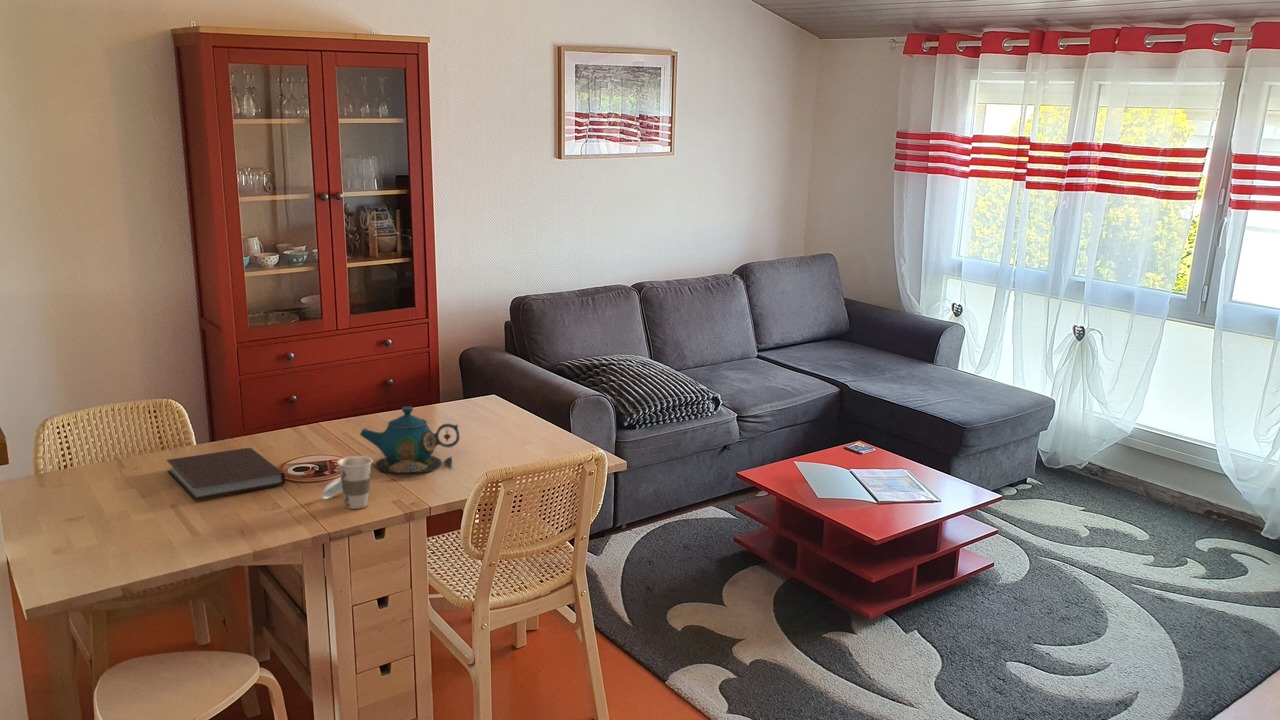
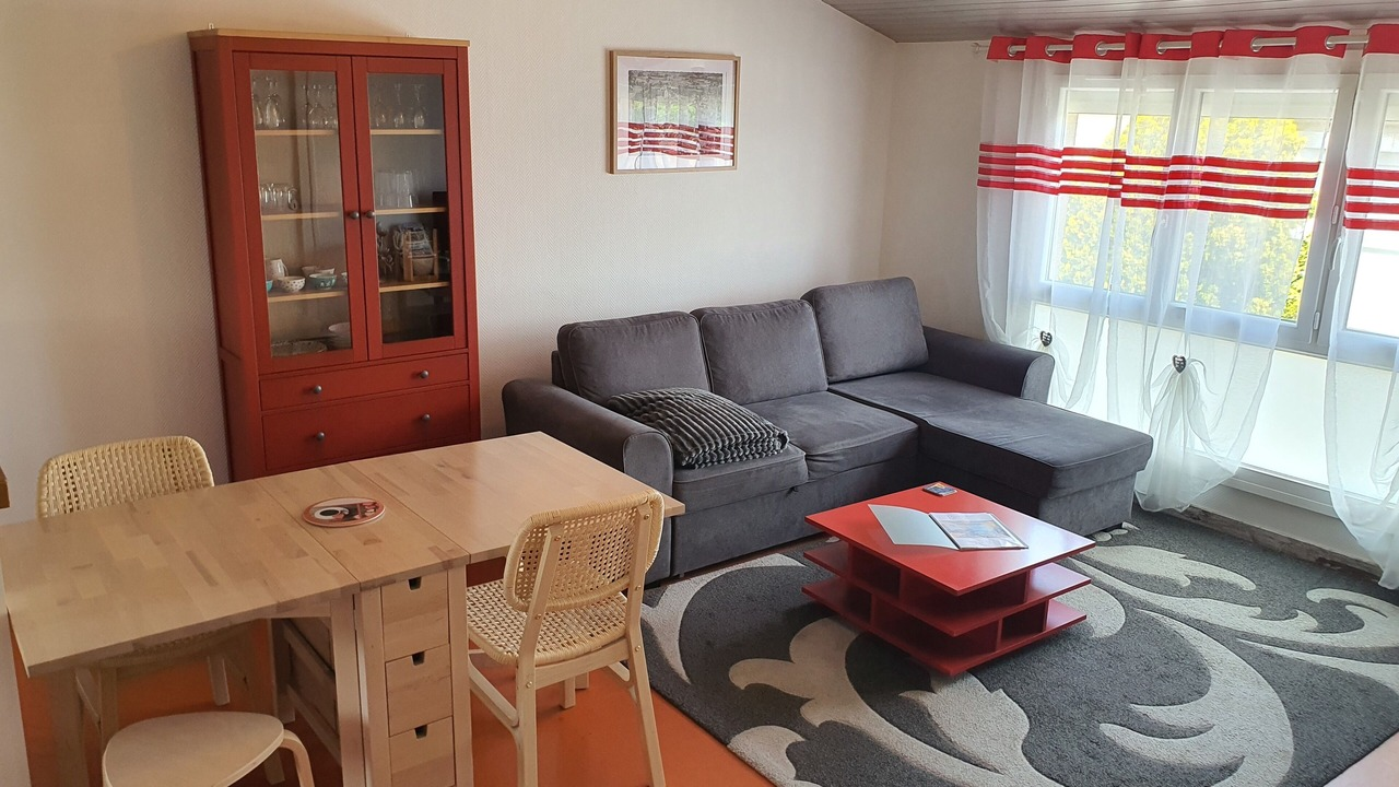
- cup (347, 481)
- teapot (409, 436)
- notebook (225, 471)
